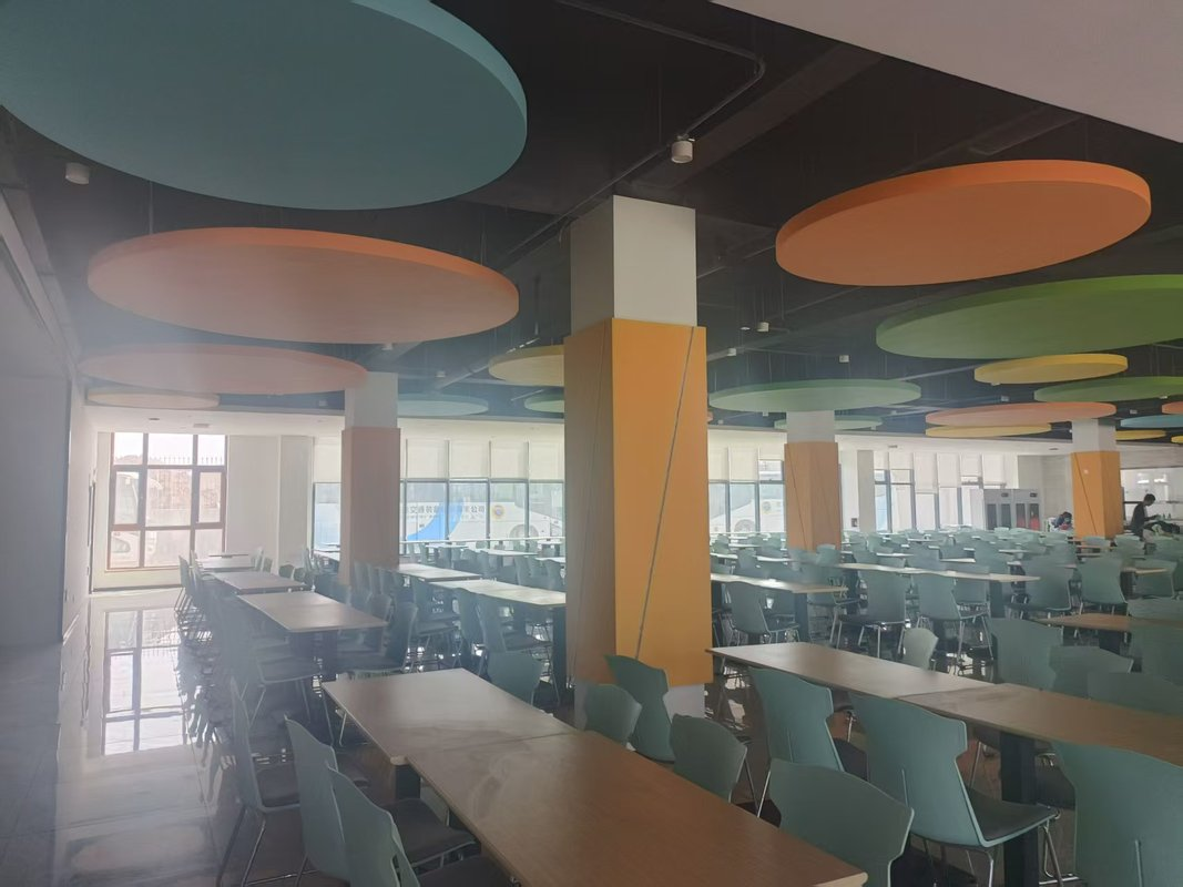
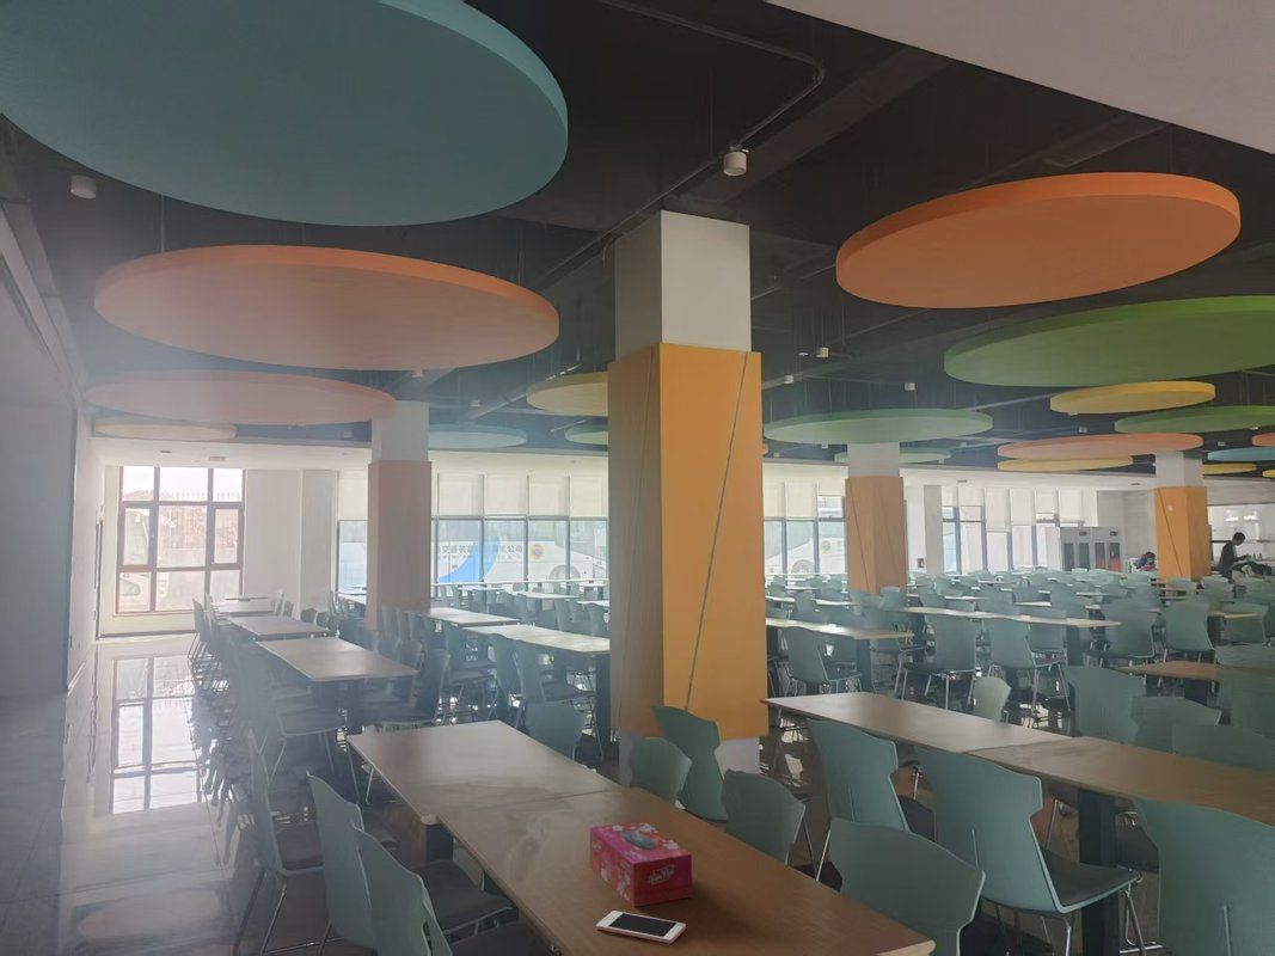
+ tissue box (638, 860)
+ cell phone (640, 926)
